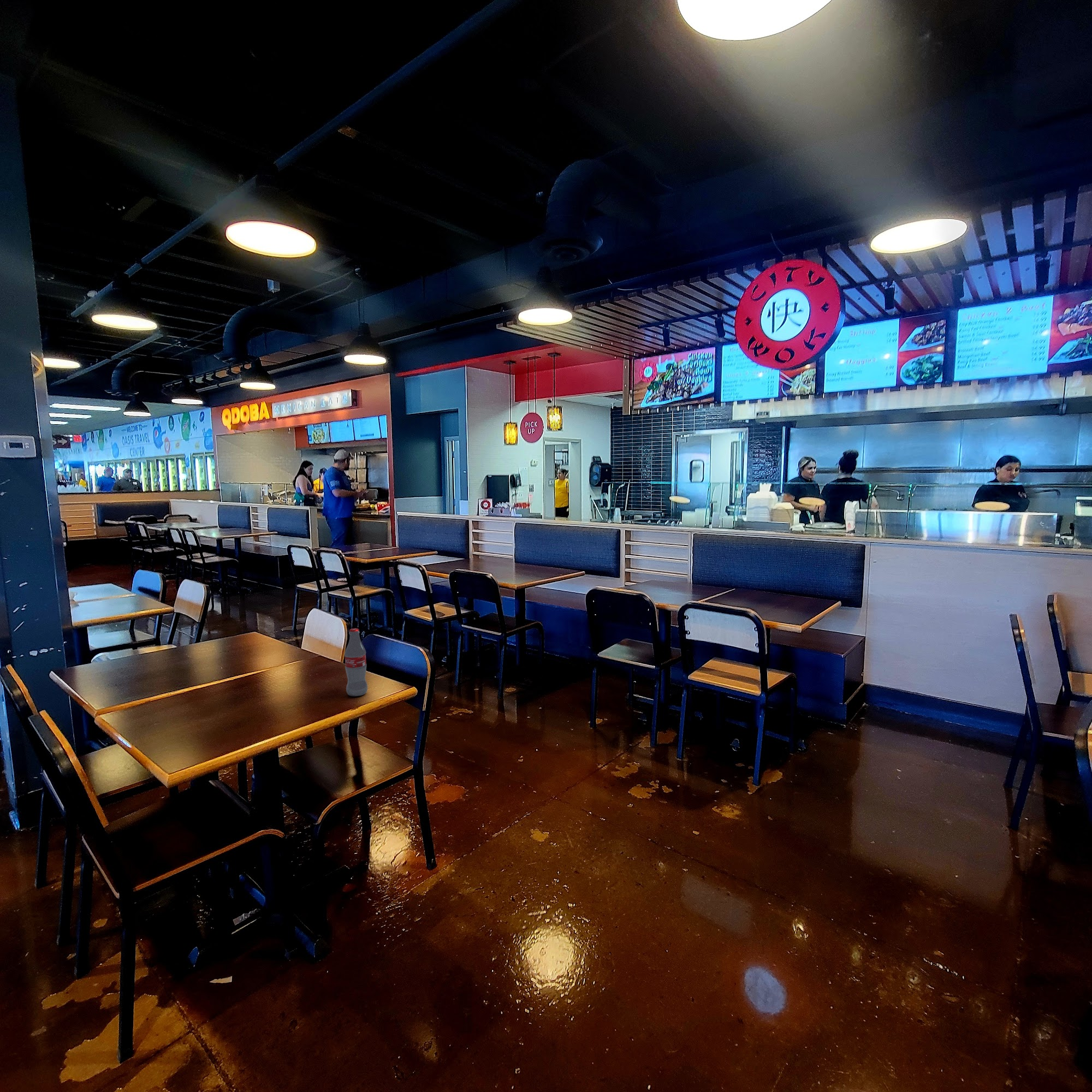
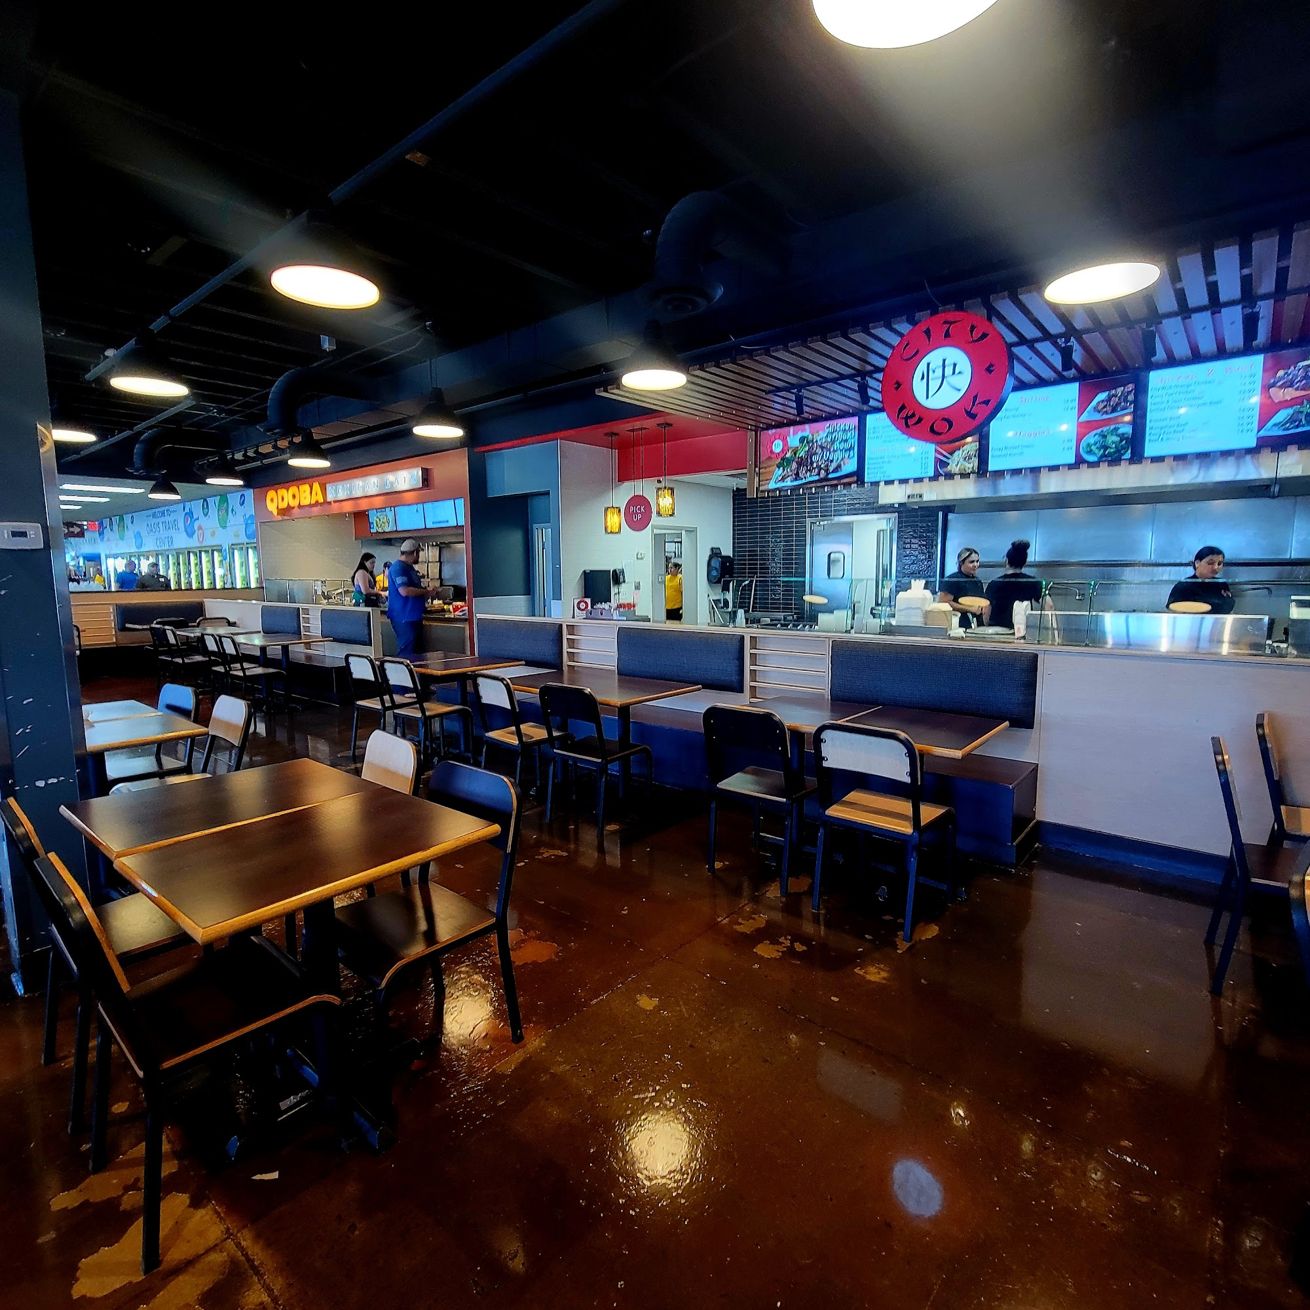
- soda bottle (355, 662)
